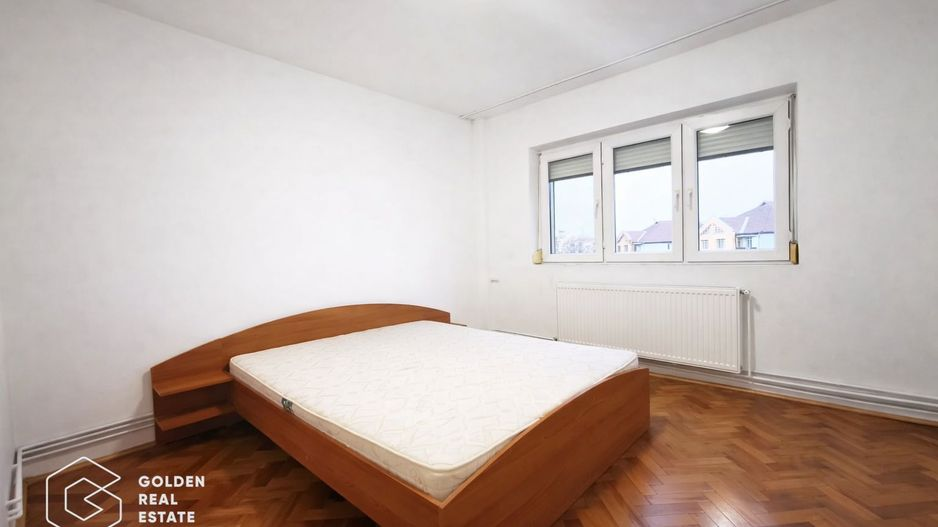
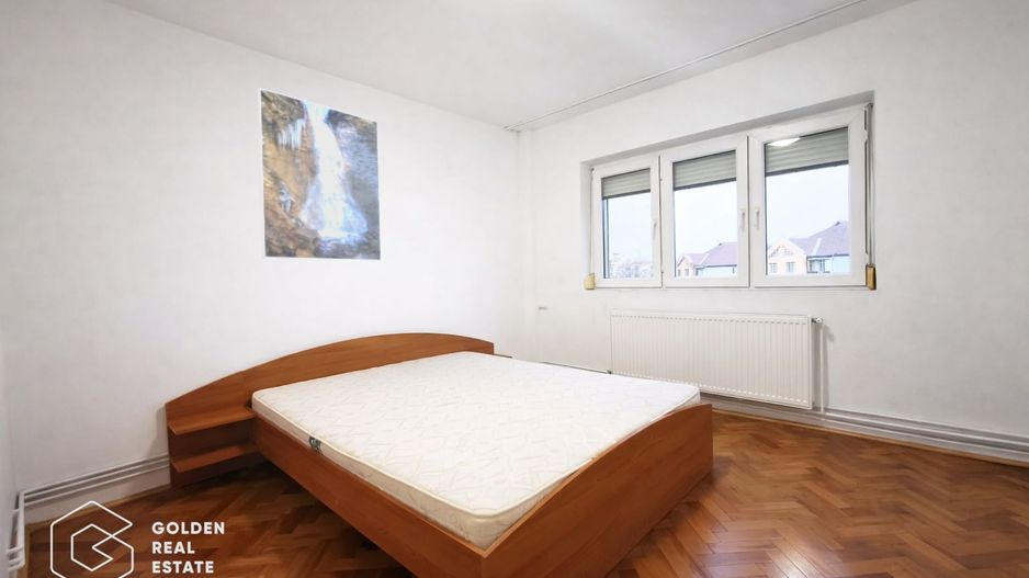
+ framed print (325, 183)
